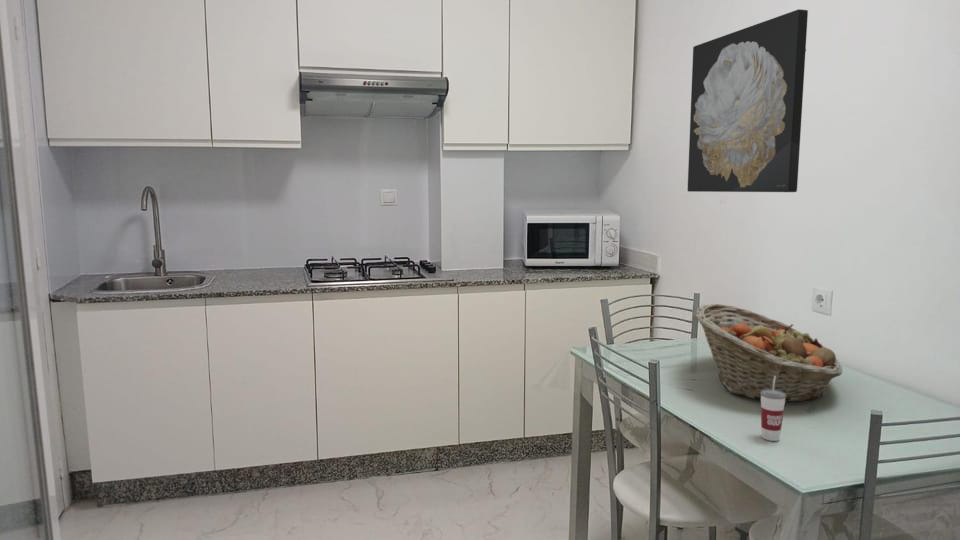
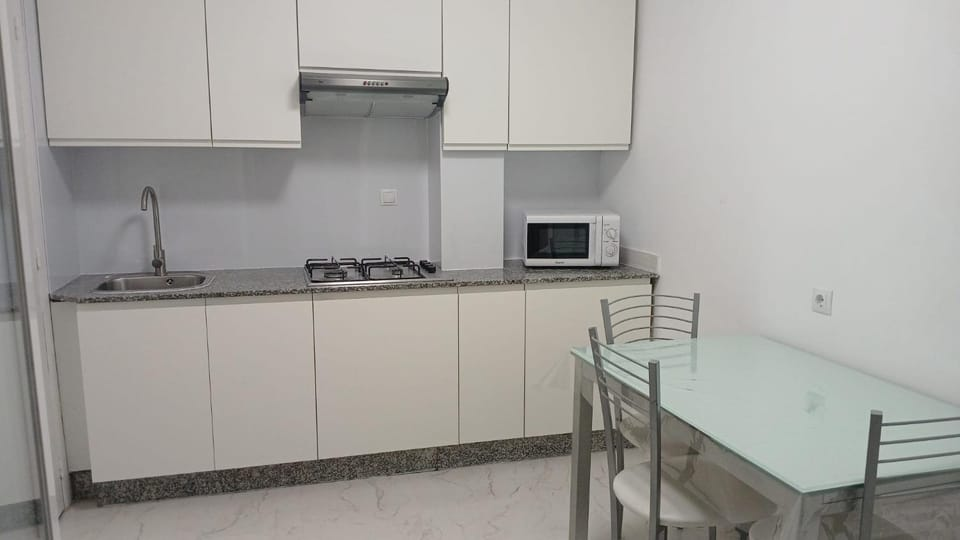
- cup (772, 407)
- fruit basket (765, 348)
- wall art (740, 112)
